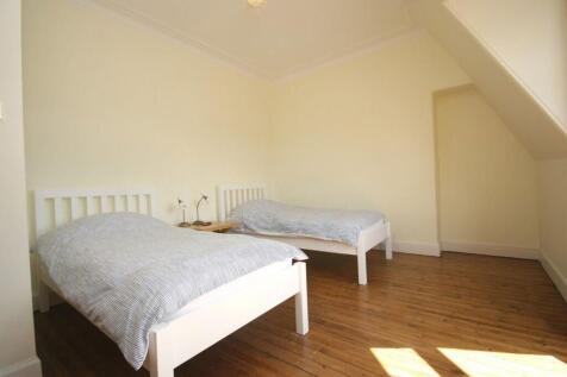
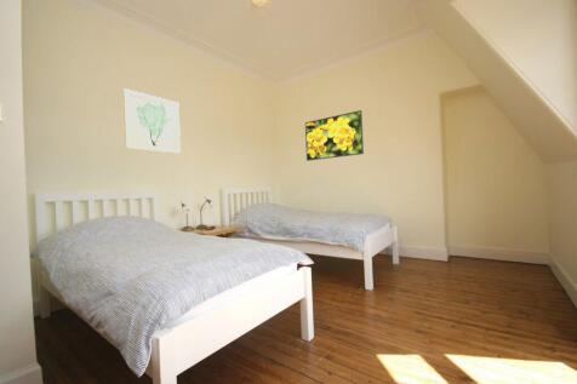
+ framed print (332, 137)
+ wall art (154, 124)
